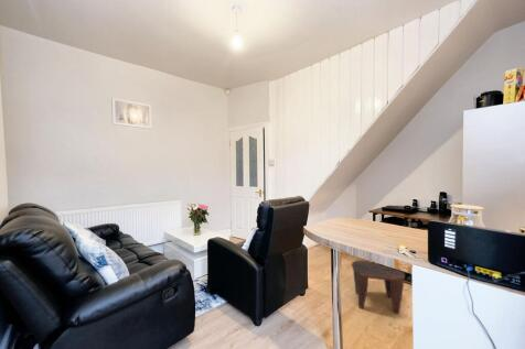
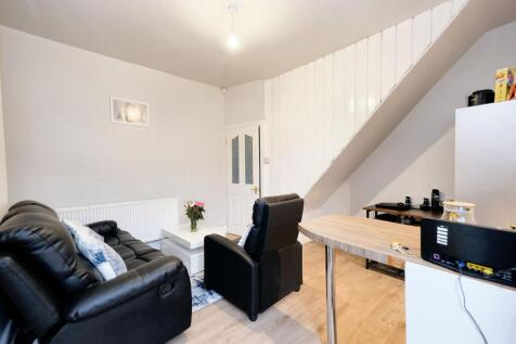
- stool (377, 279)
